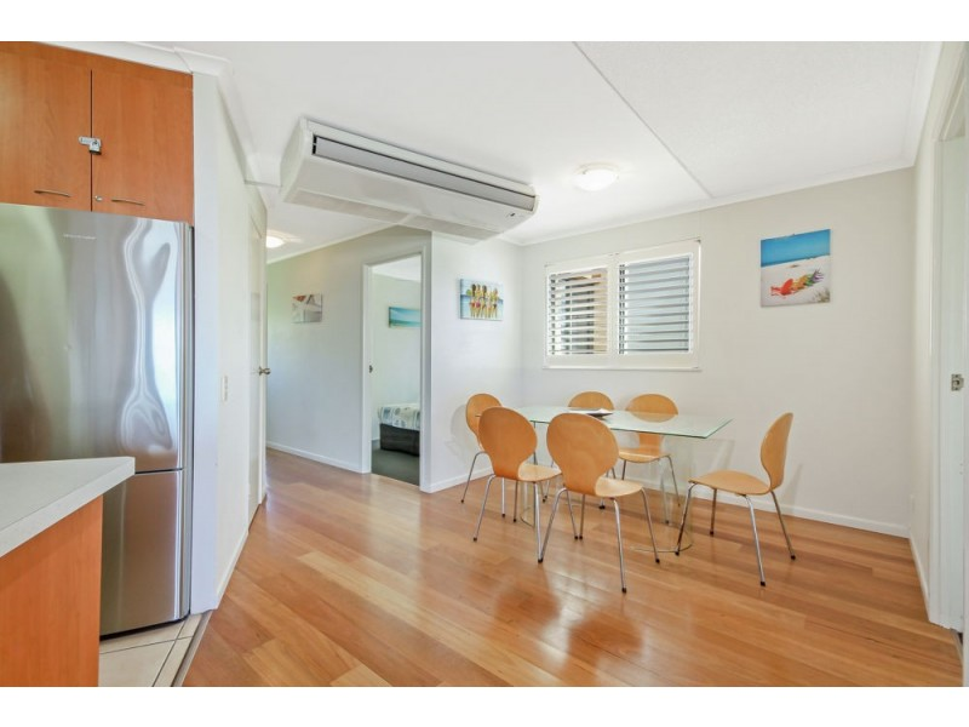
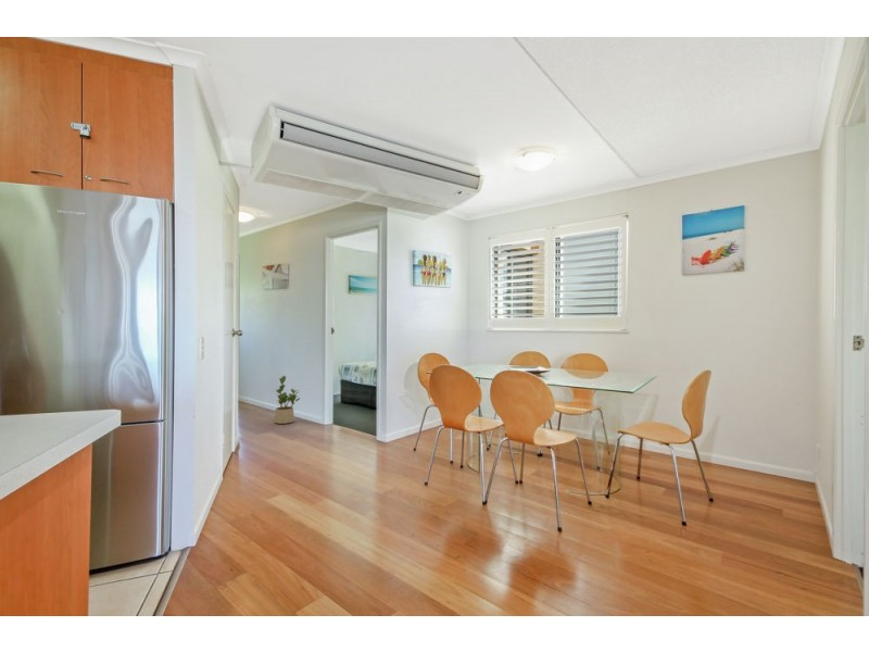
+ potted plant (287, 399)
